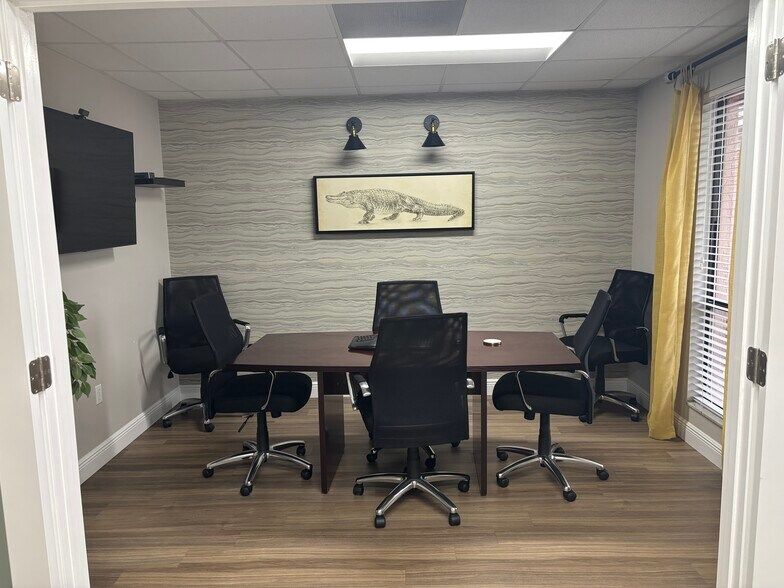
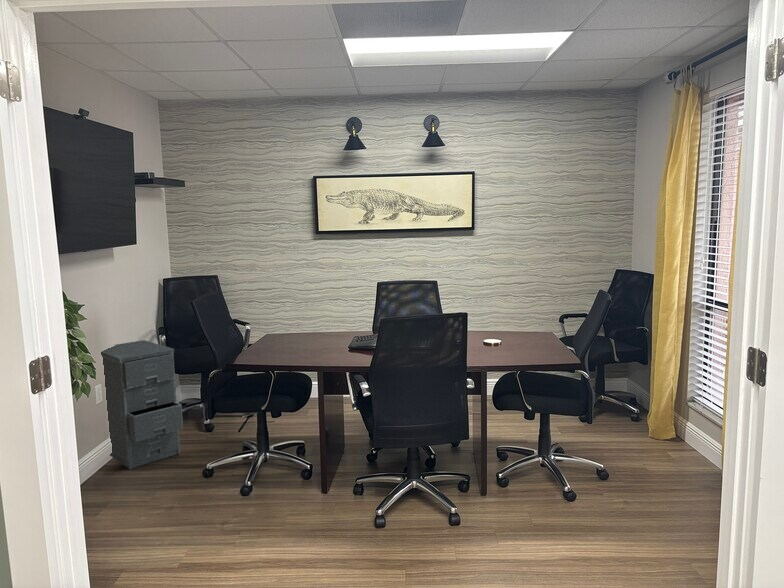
+ filing cabinet (139, 402)
